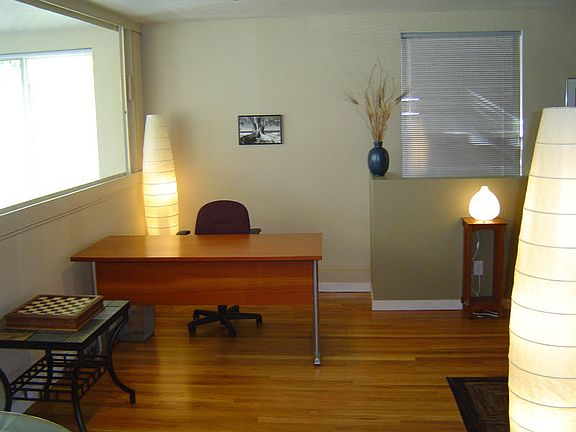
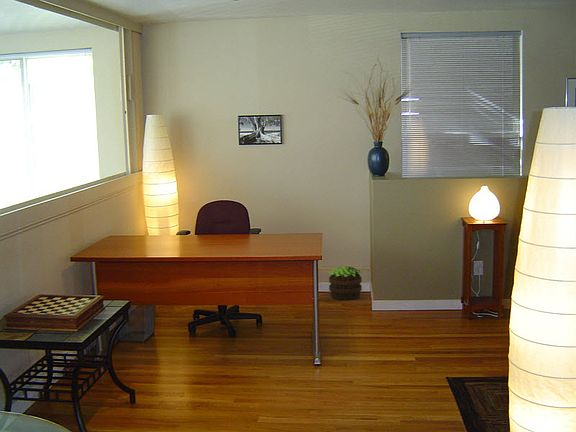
+ potted plant (345, 281)
